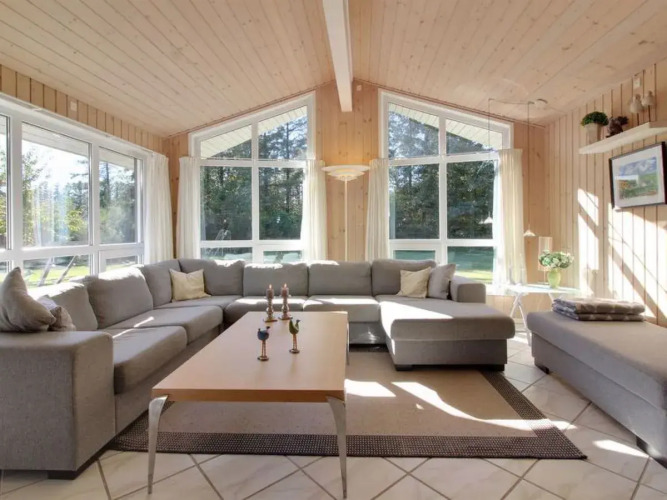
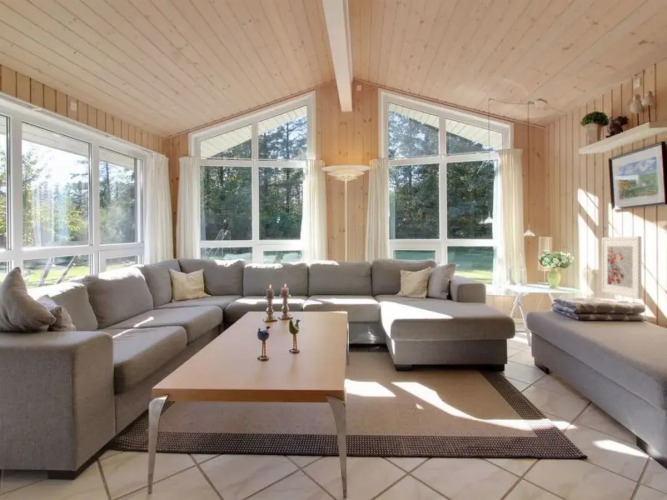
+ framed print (620, 266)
